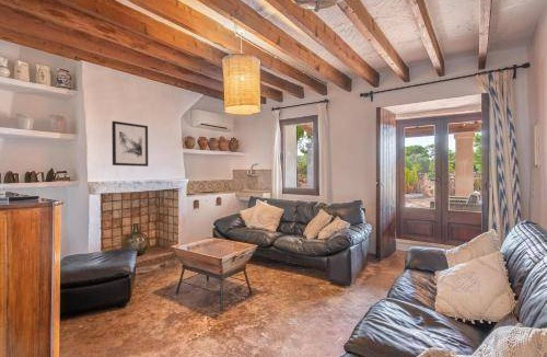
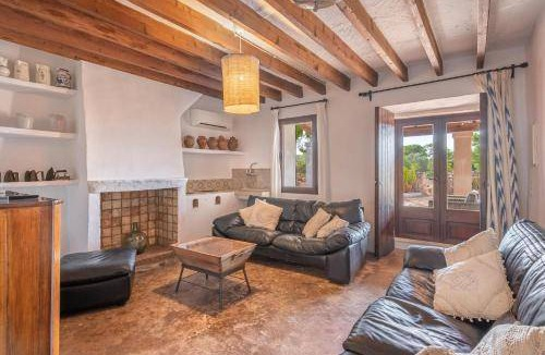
- wall art (130, 145)
